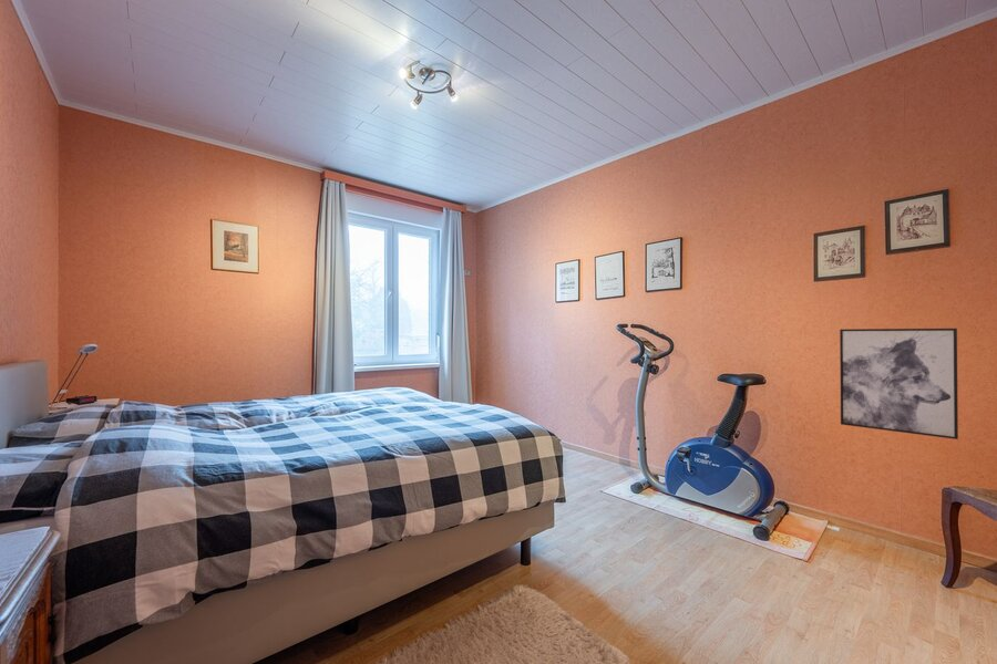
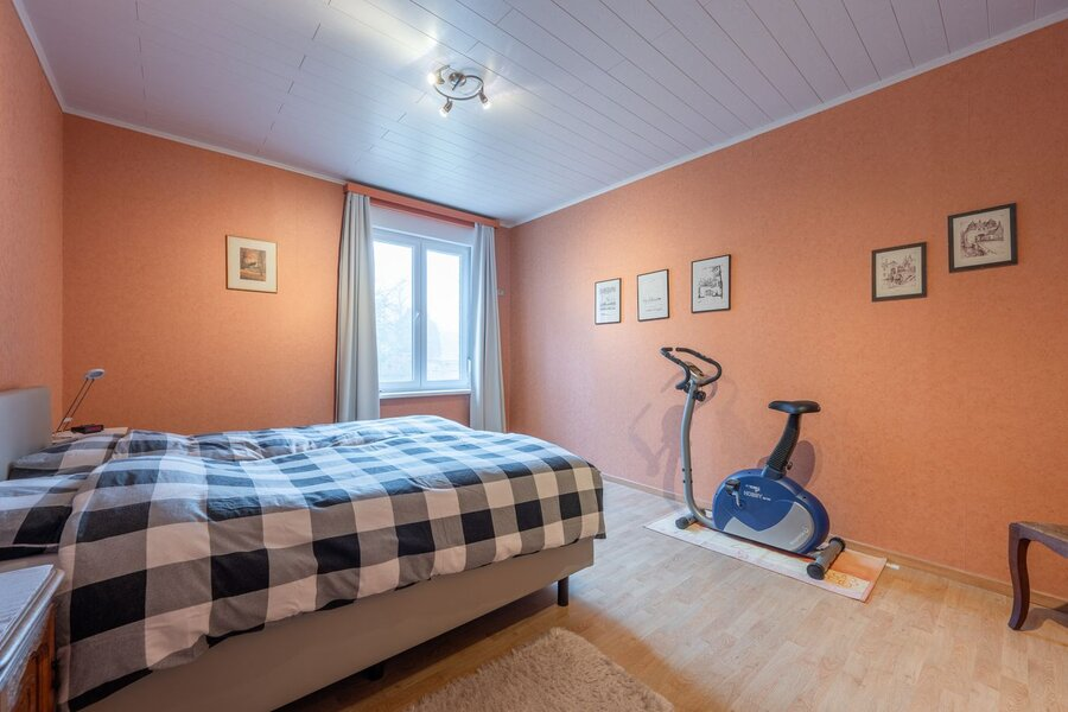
- wall art (894, 380)
